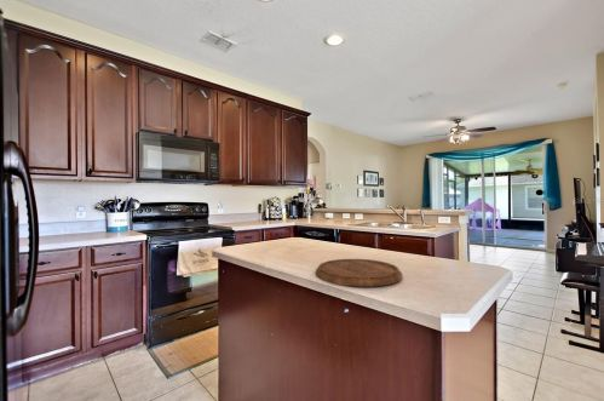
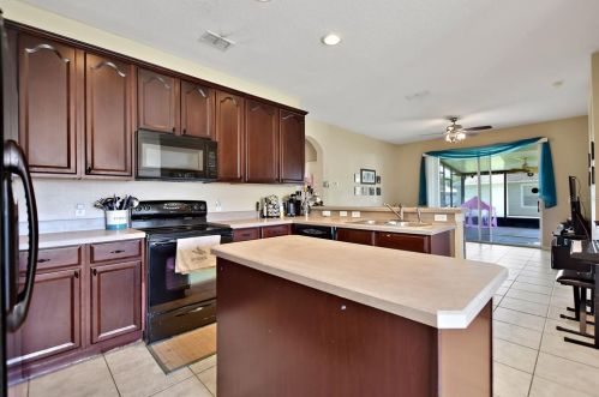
- cutting board (357, 270)
